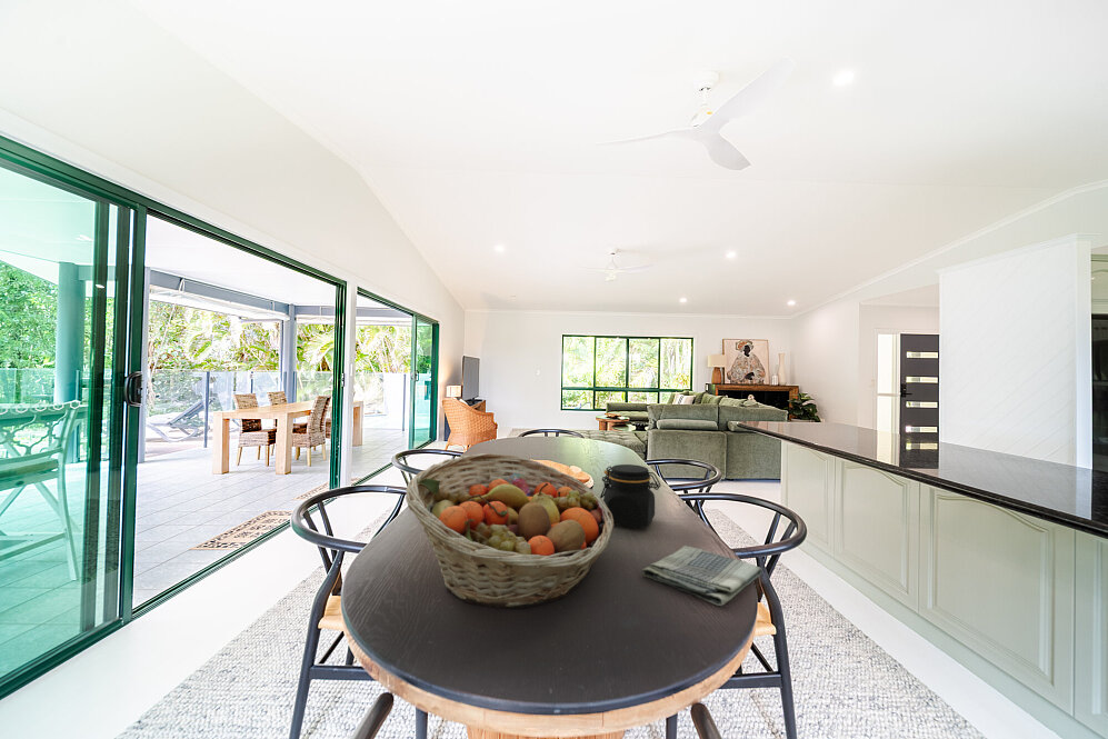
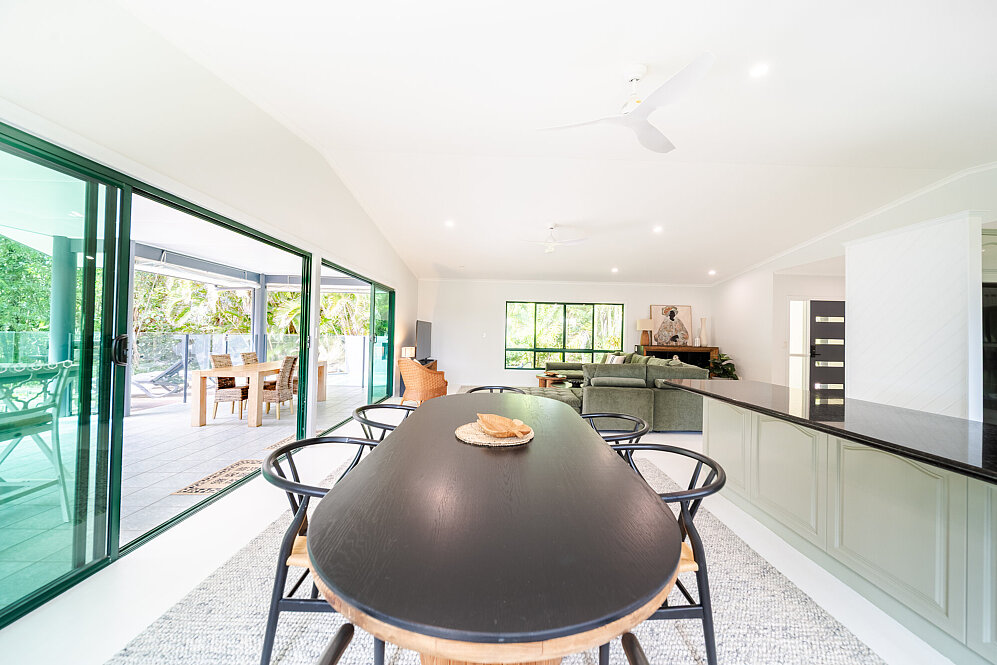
- jar (629, 495)
- dish towel (701, 569)
- fruit basket (517, 516)
